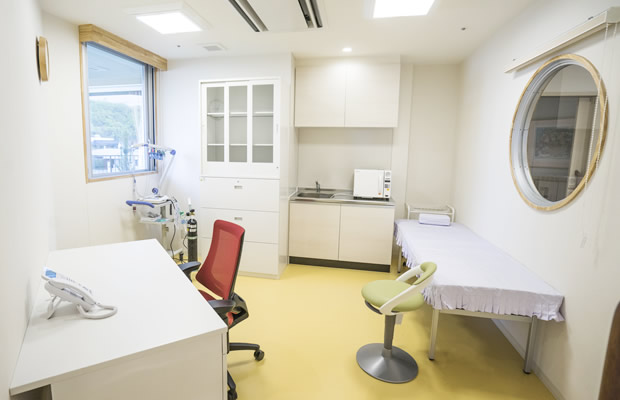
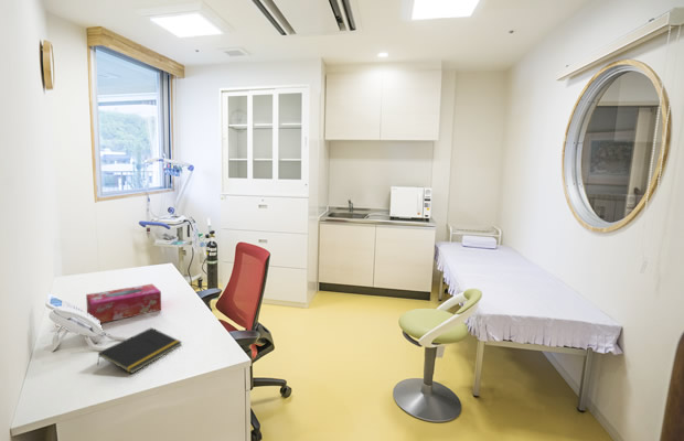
+ notepad (142, 348)
+ tissue box (125, 302)
